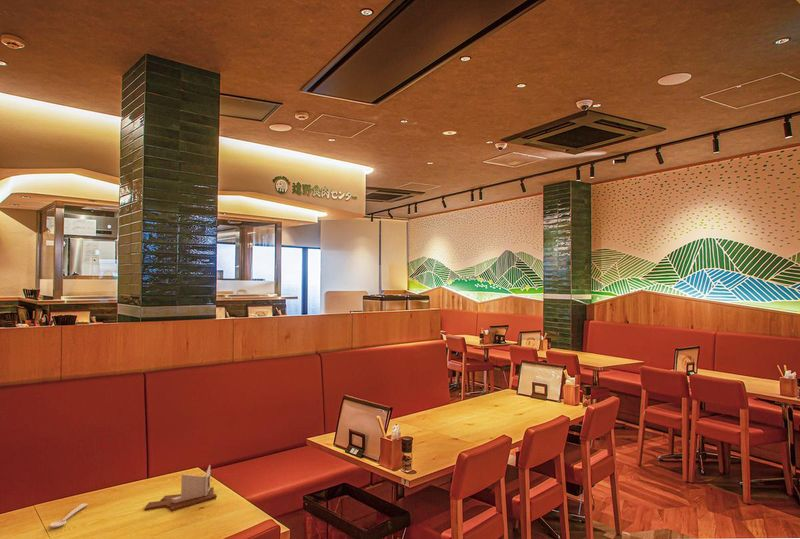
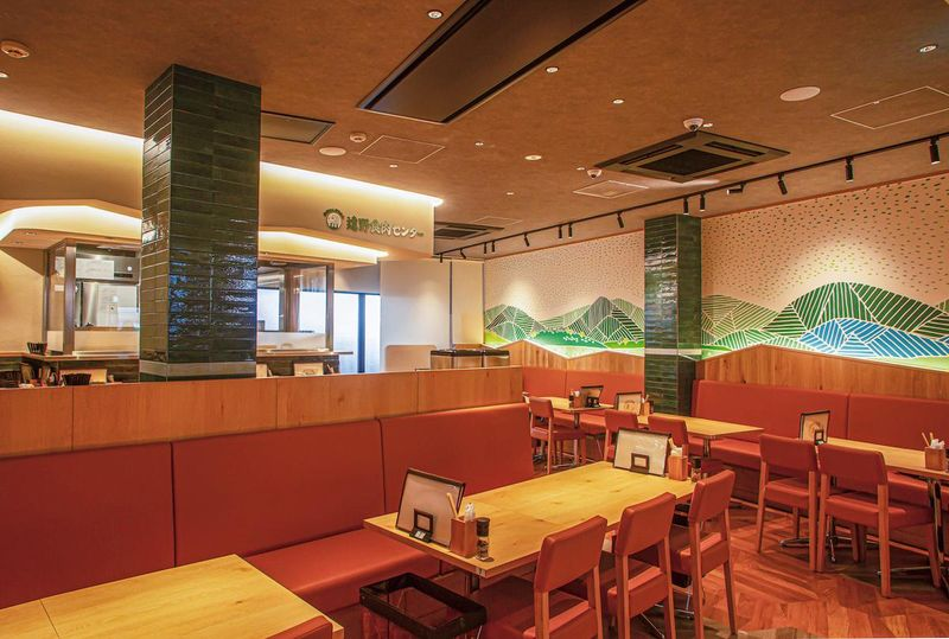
- spoon (68, 514)
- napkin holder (184, 484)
